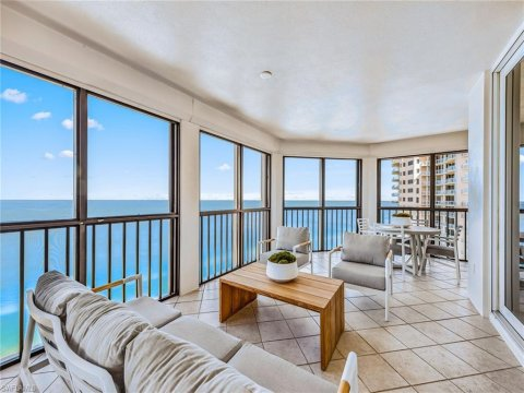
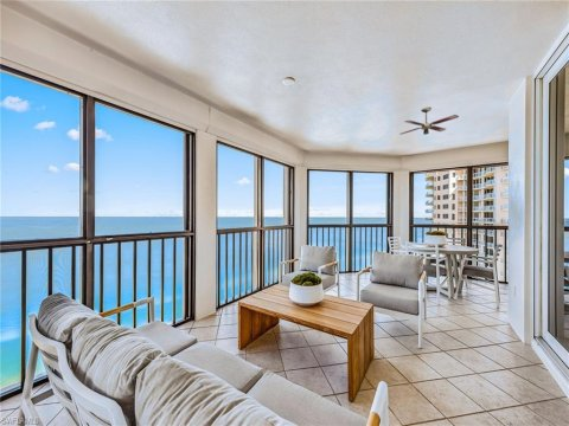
+ ceiling fan (426, 121)
